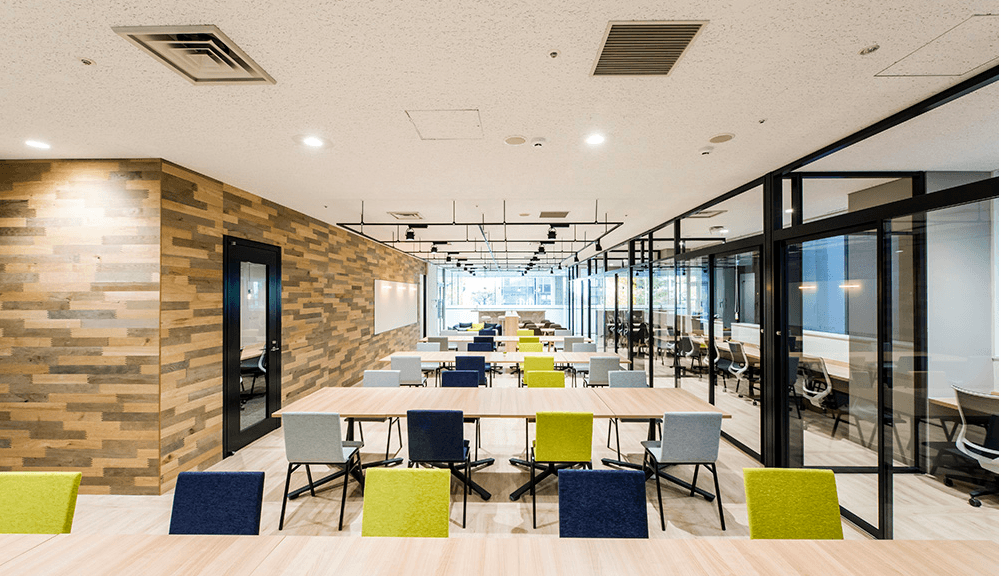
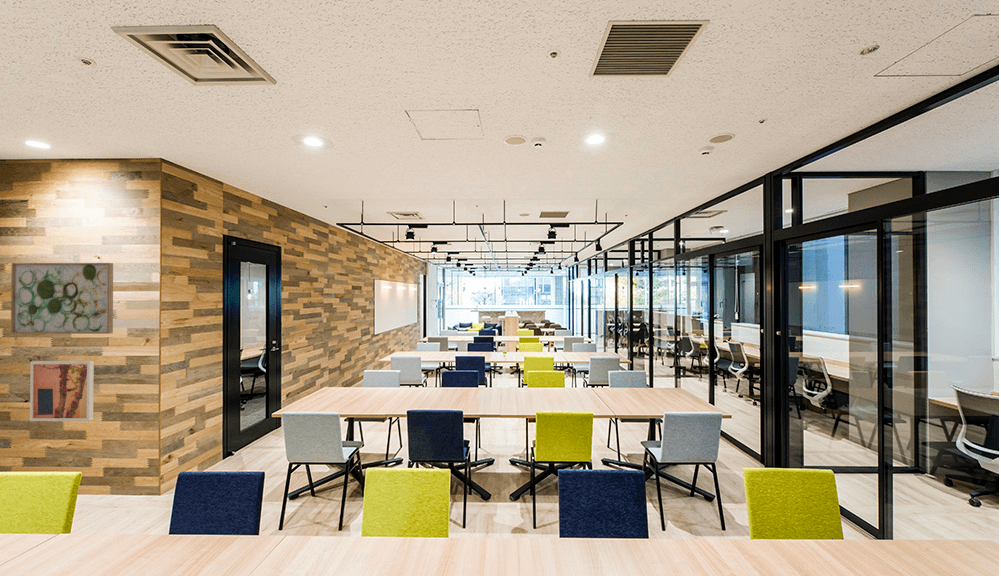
+ wall art (61, 298)
+ wall art (62, 390)
